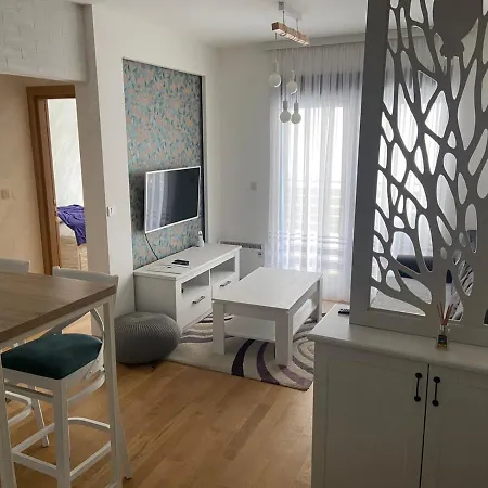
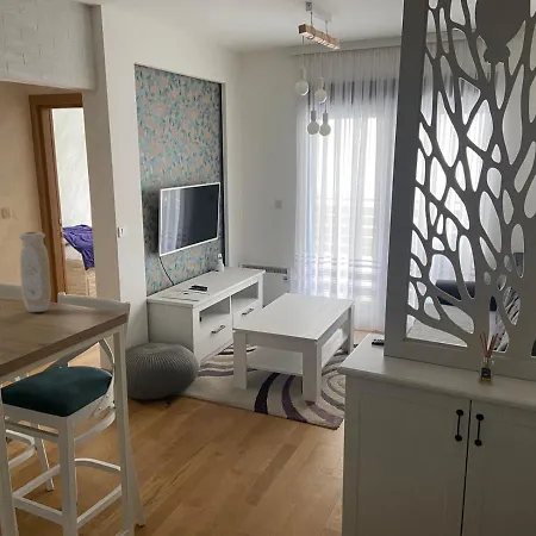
+ vase (35, 272)
